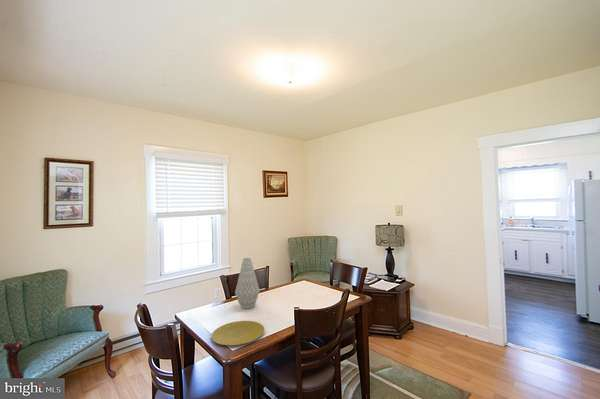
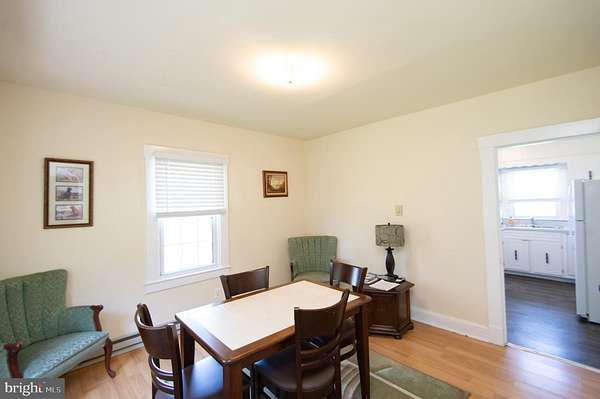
- plate (238, 332)
- vase (247, 282)
